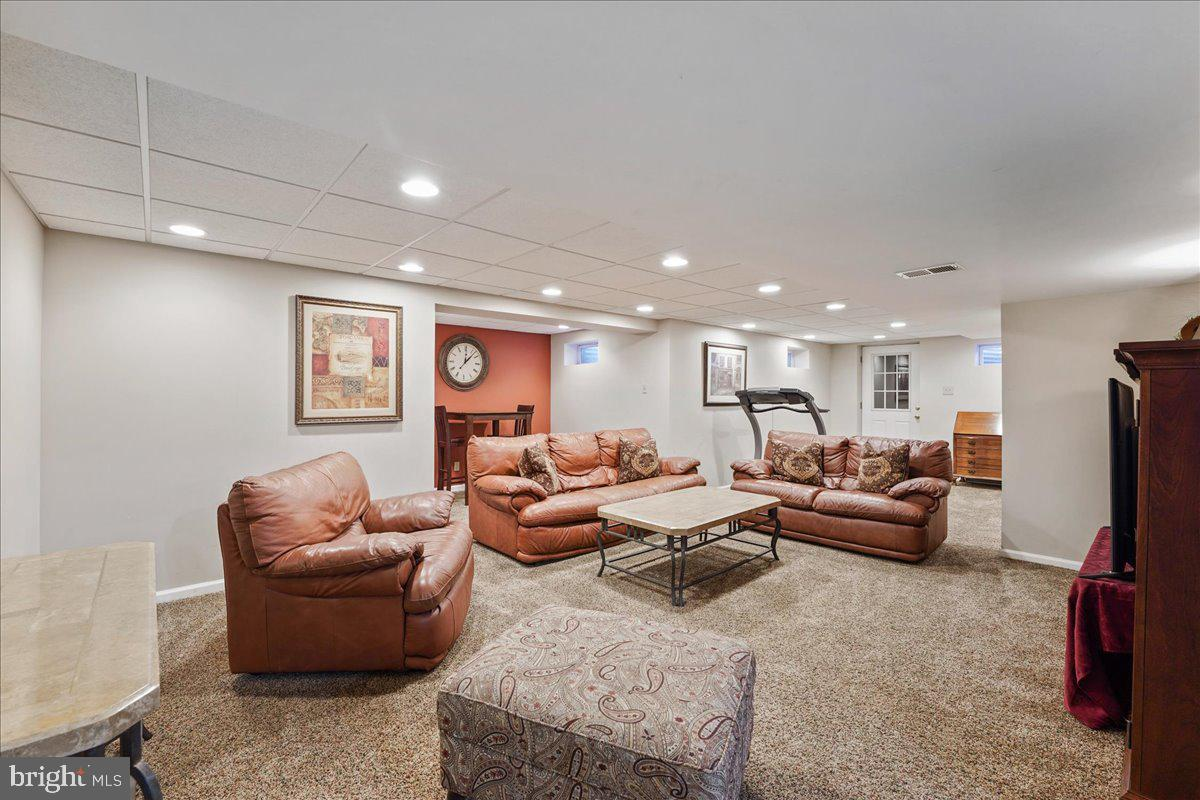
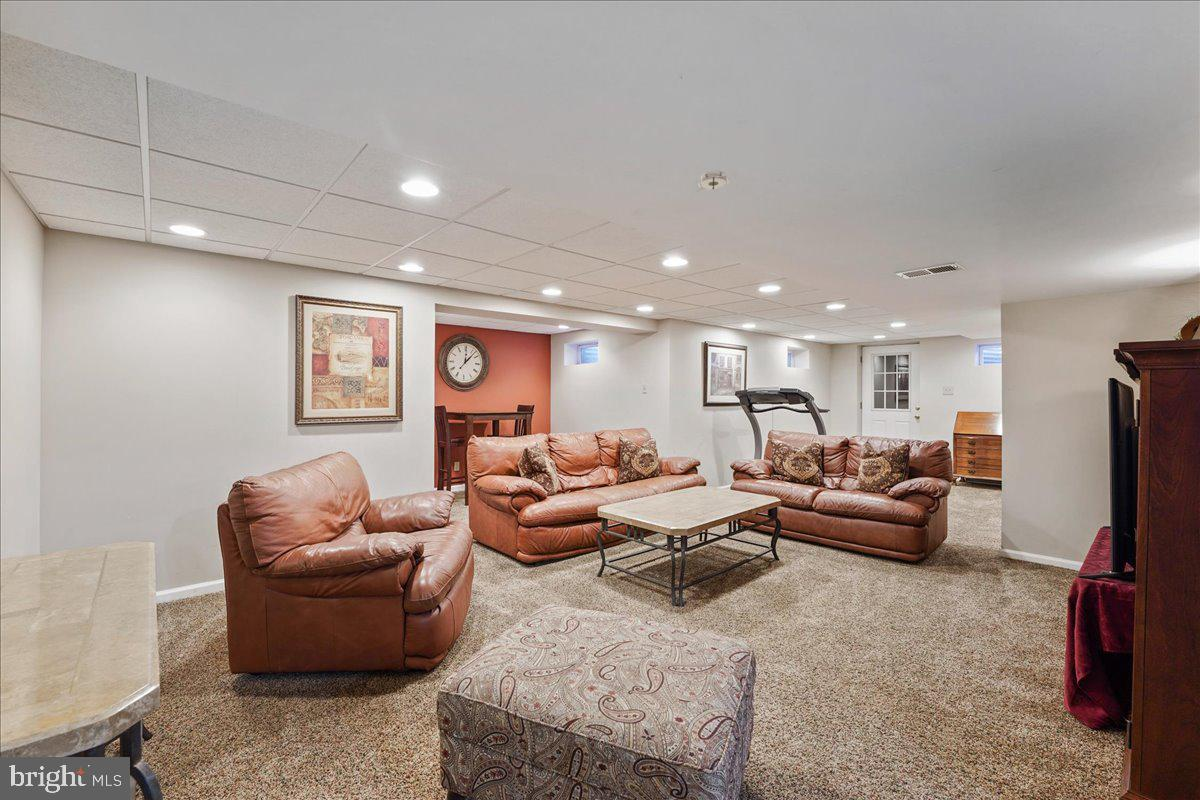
+ smoke detector (712, 180)
